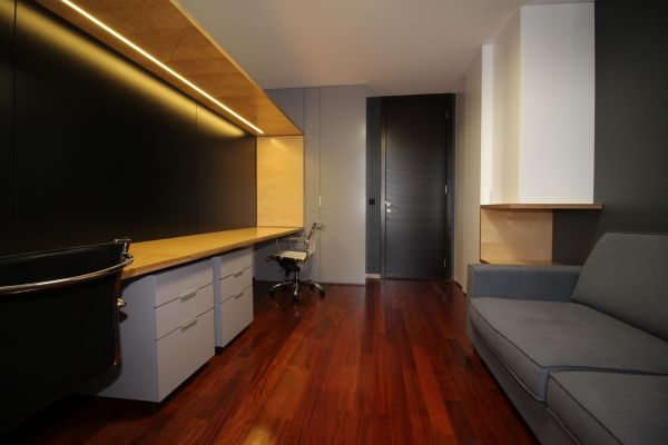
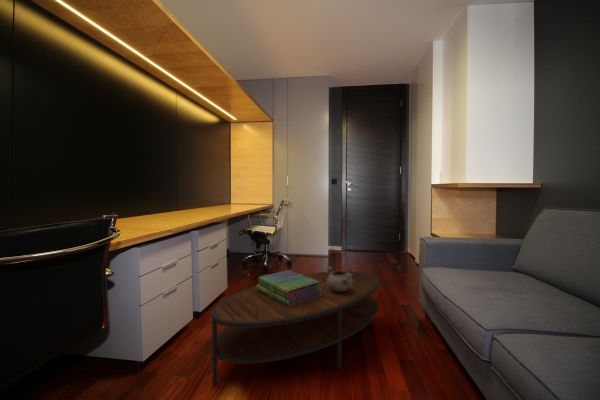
+ stack of books (288, 285)
+ coffee table (307, 317)
+ decorative bowl (339, 279)
